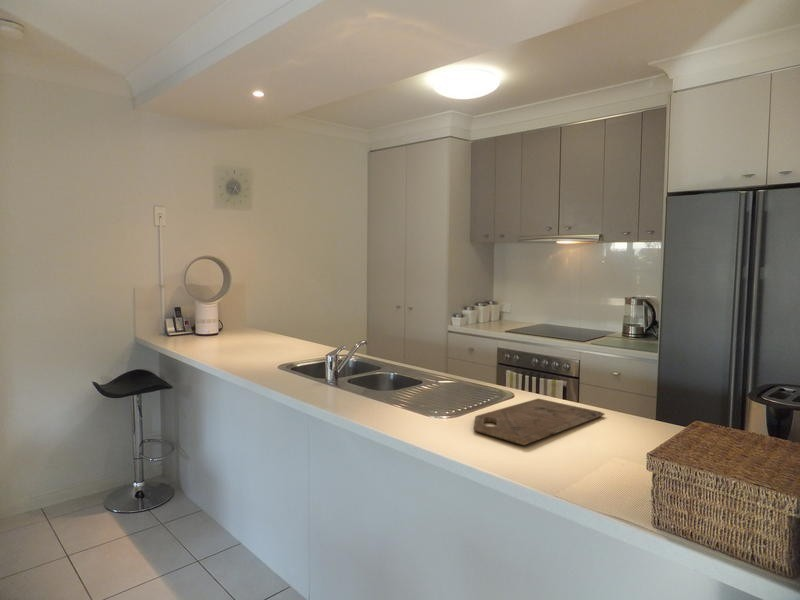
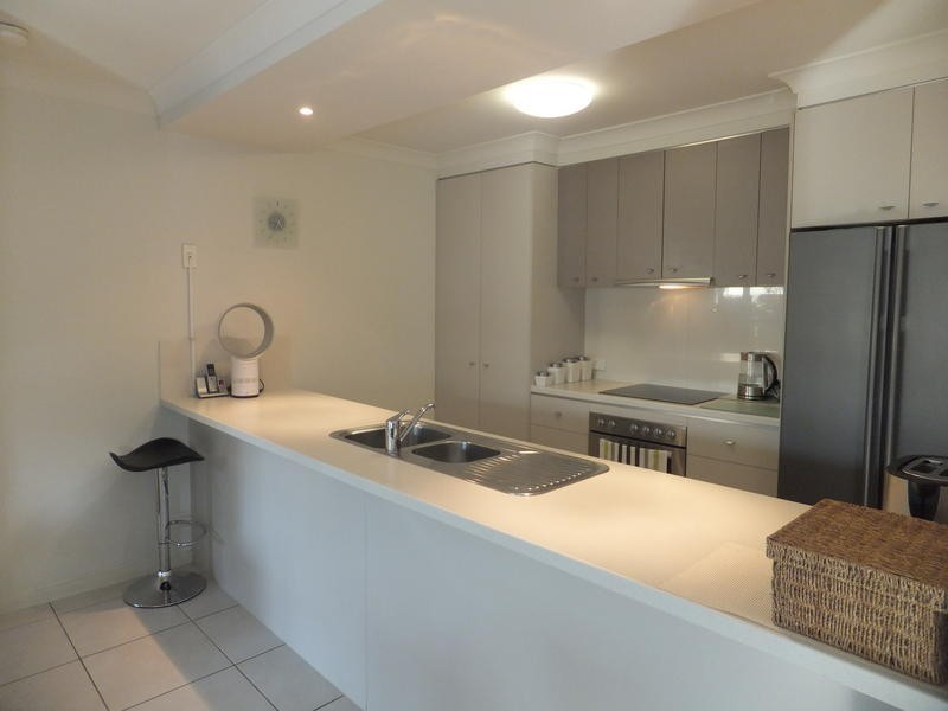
- cutting board (532, 418)
